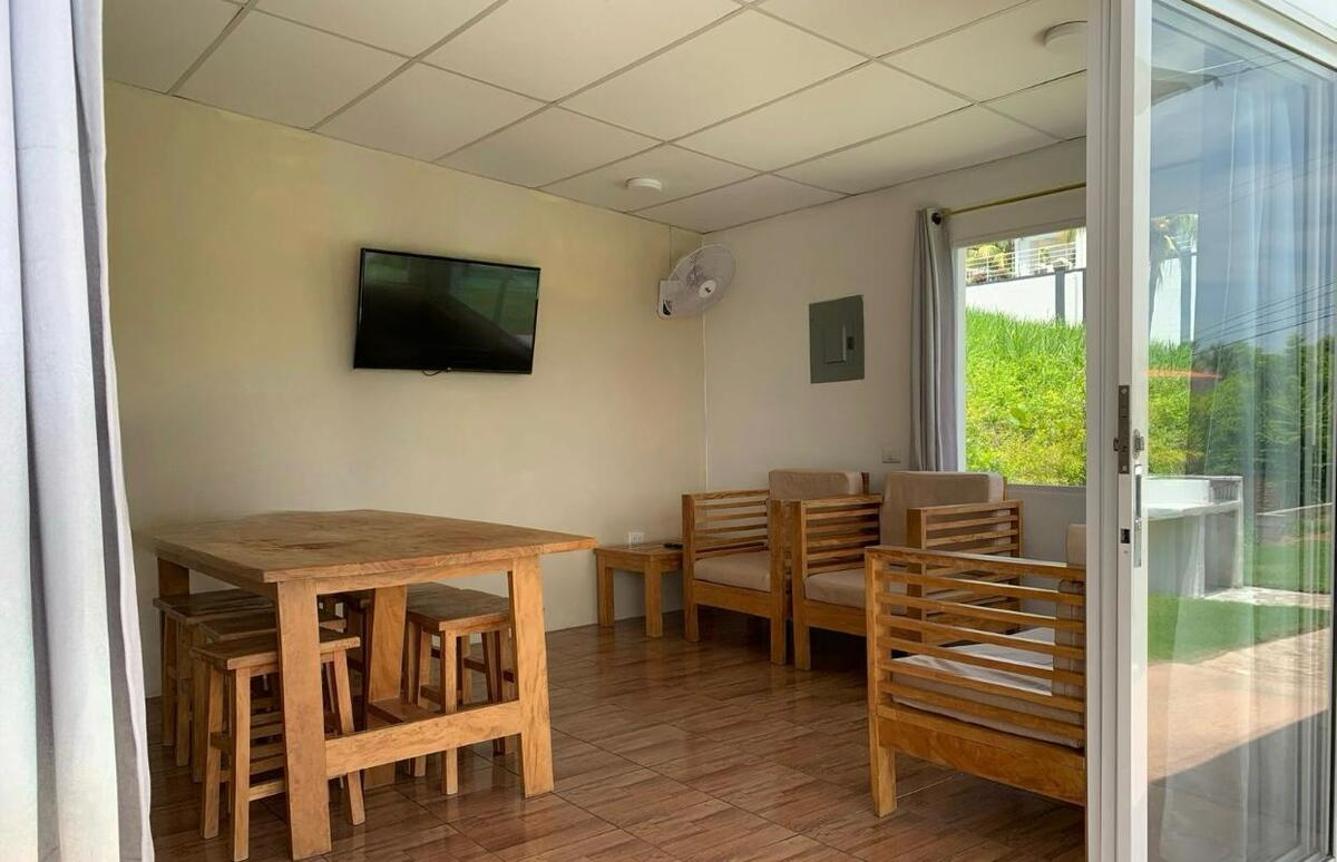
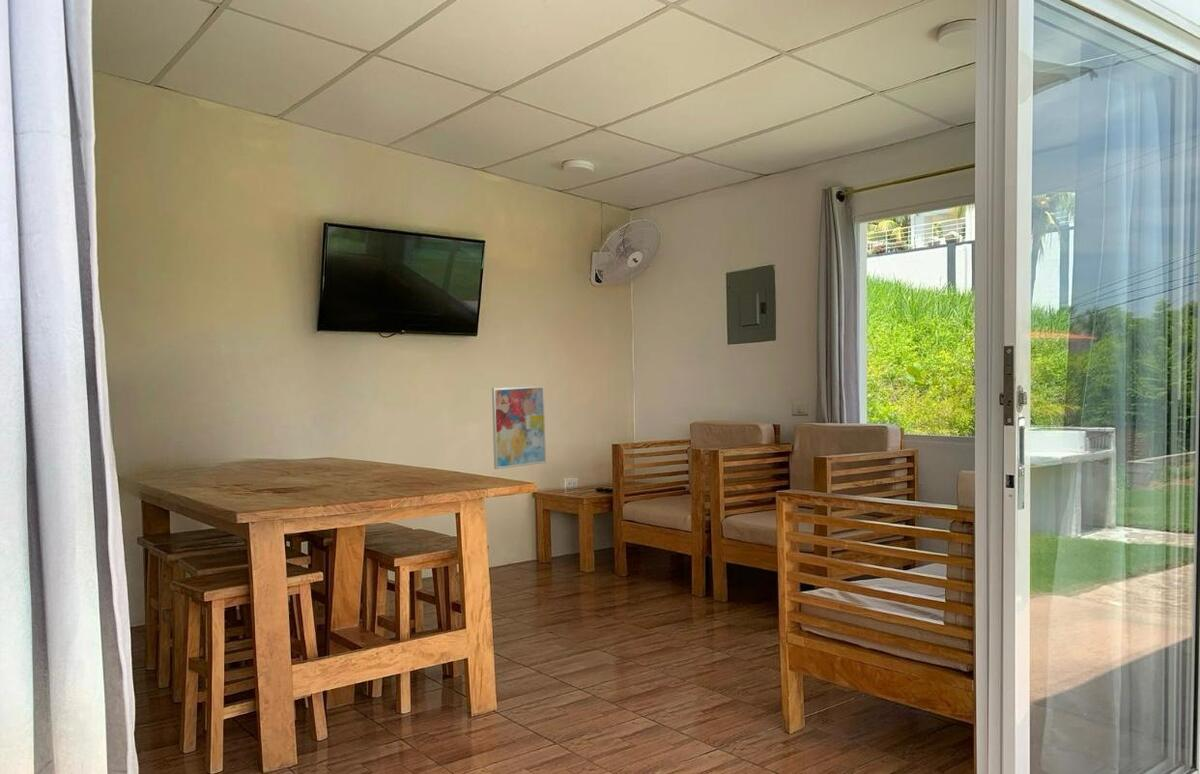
+ wall art (519, 426)
